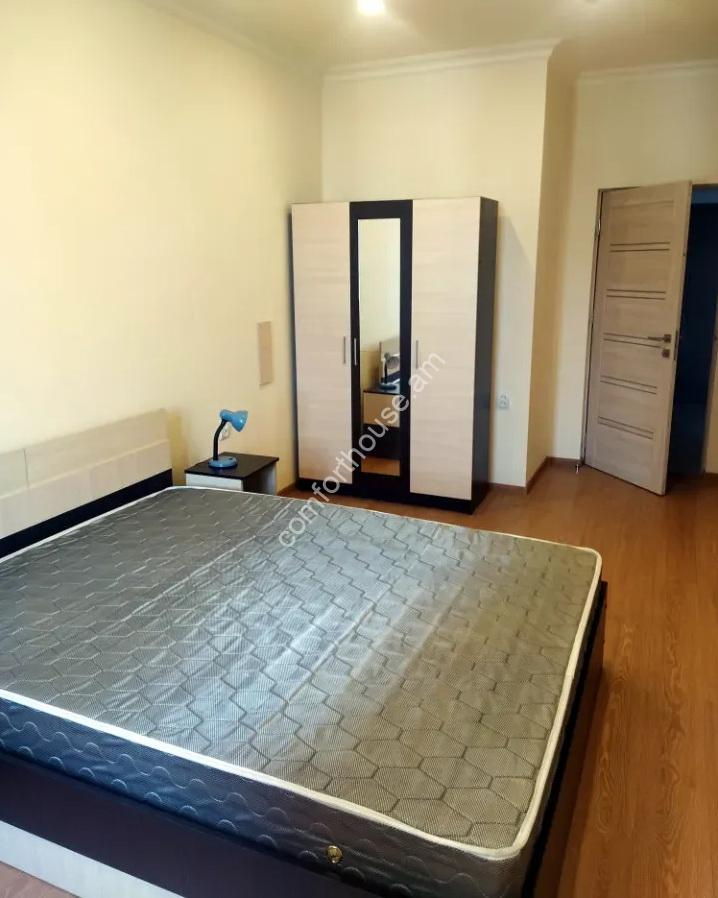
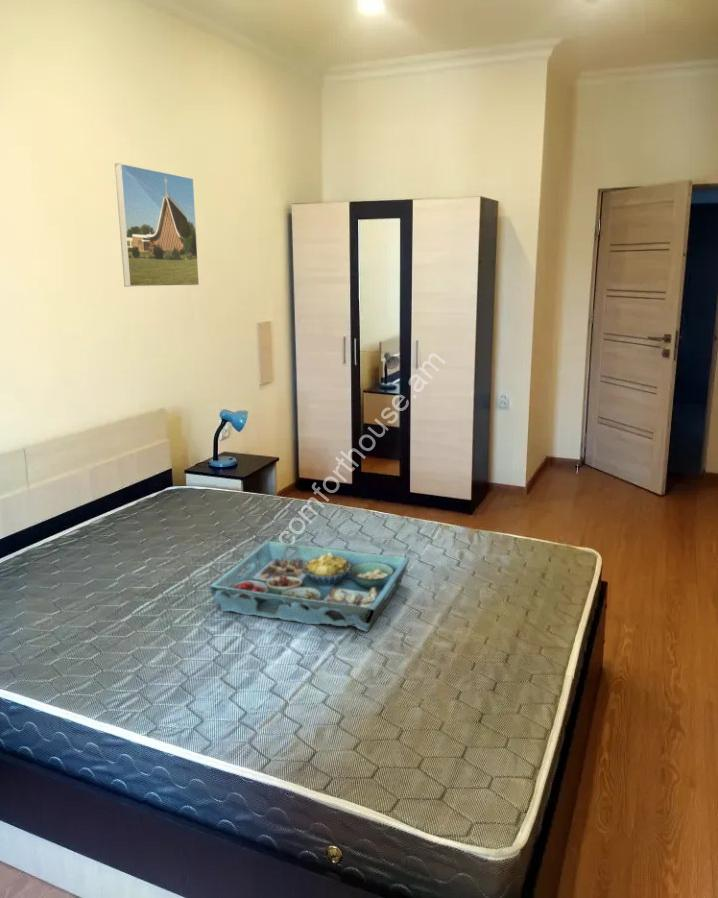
+ serving tray (314, 580)
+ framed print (160, 229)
